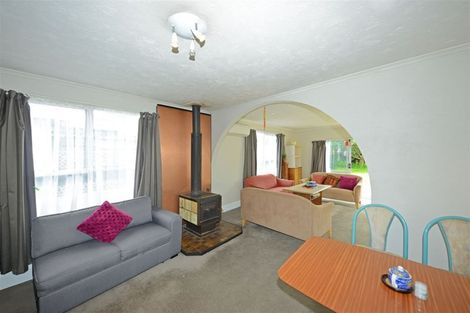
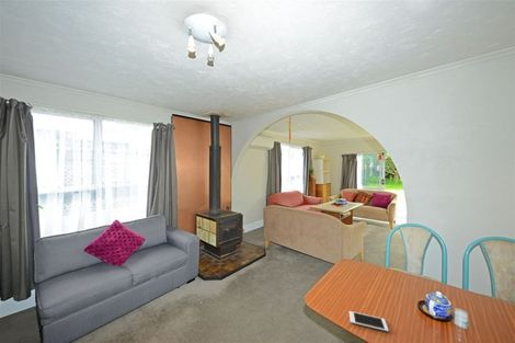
+ cell phone (367, 320)
